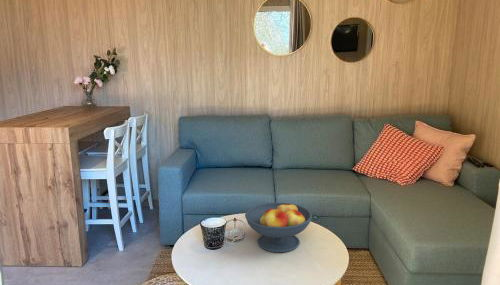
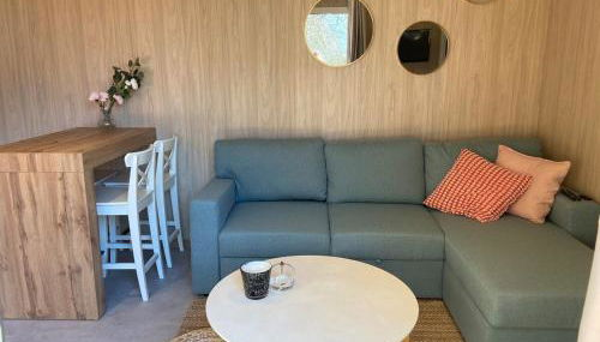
- fruit bowl (278, 223)
